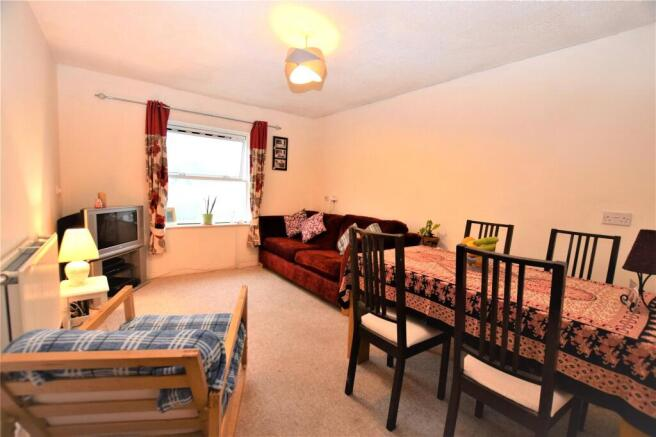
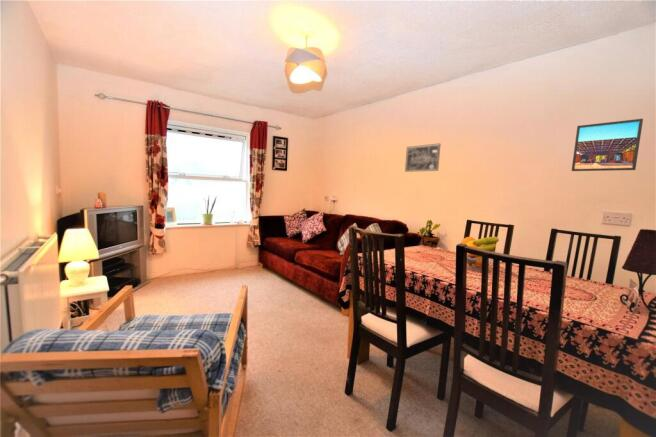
+ wall art (421, 158)
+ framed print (604, 146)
